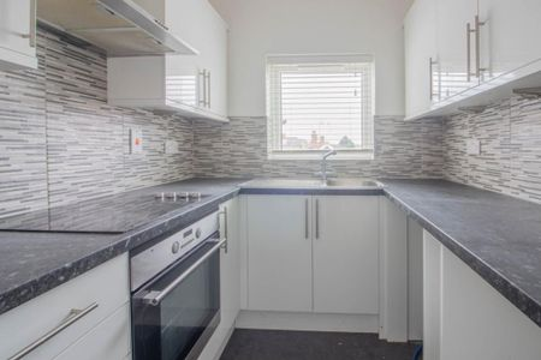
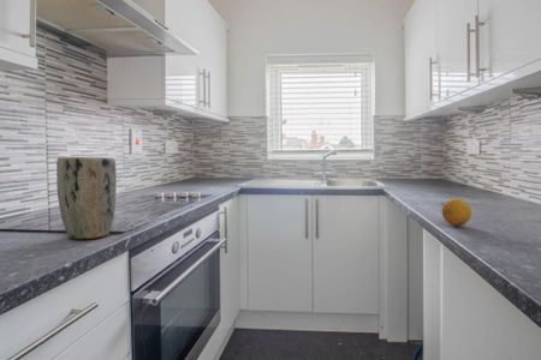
+ fruit (456, 211)
+ plant pot (87, 197)
